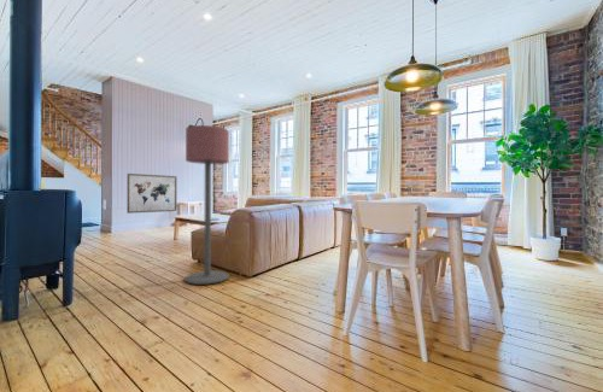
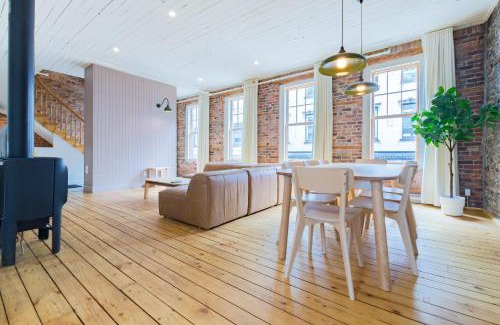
- floor lamp (207, 204)
- wall art (153, 193)
